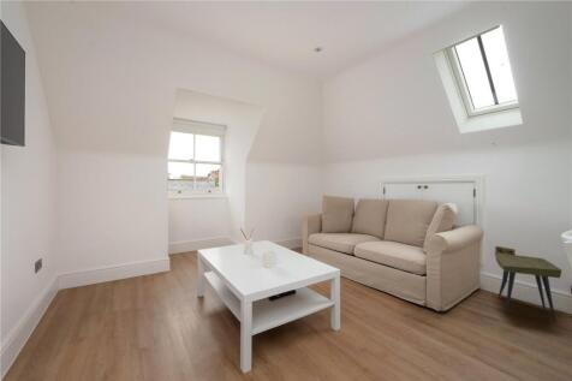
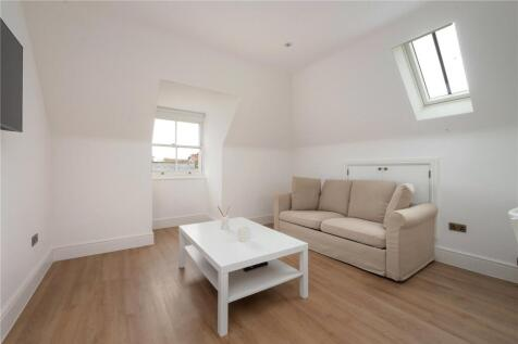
- side table (513, 281)
